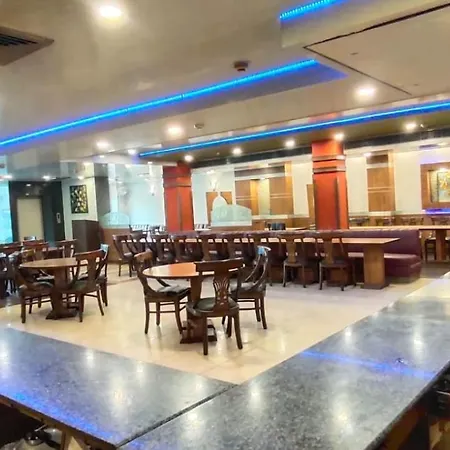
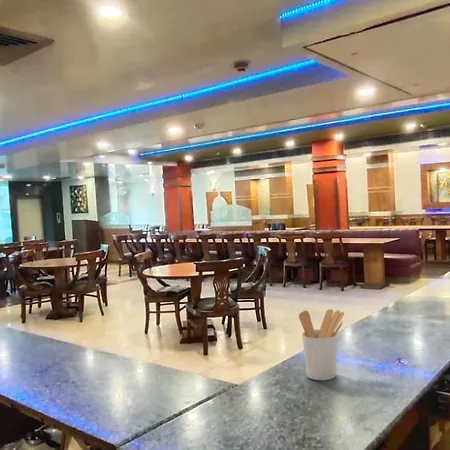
+ utensil holder (324, 342)
